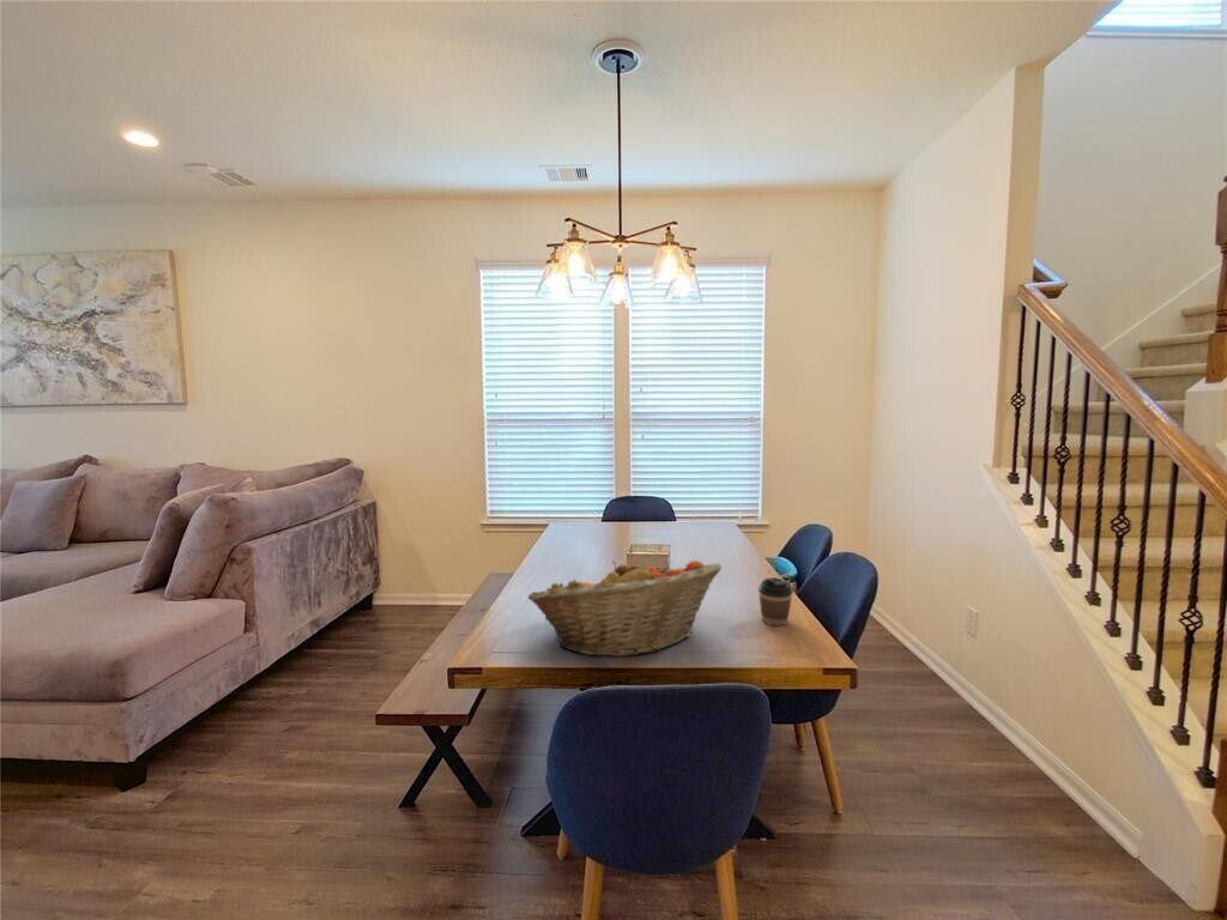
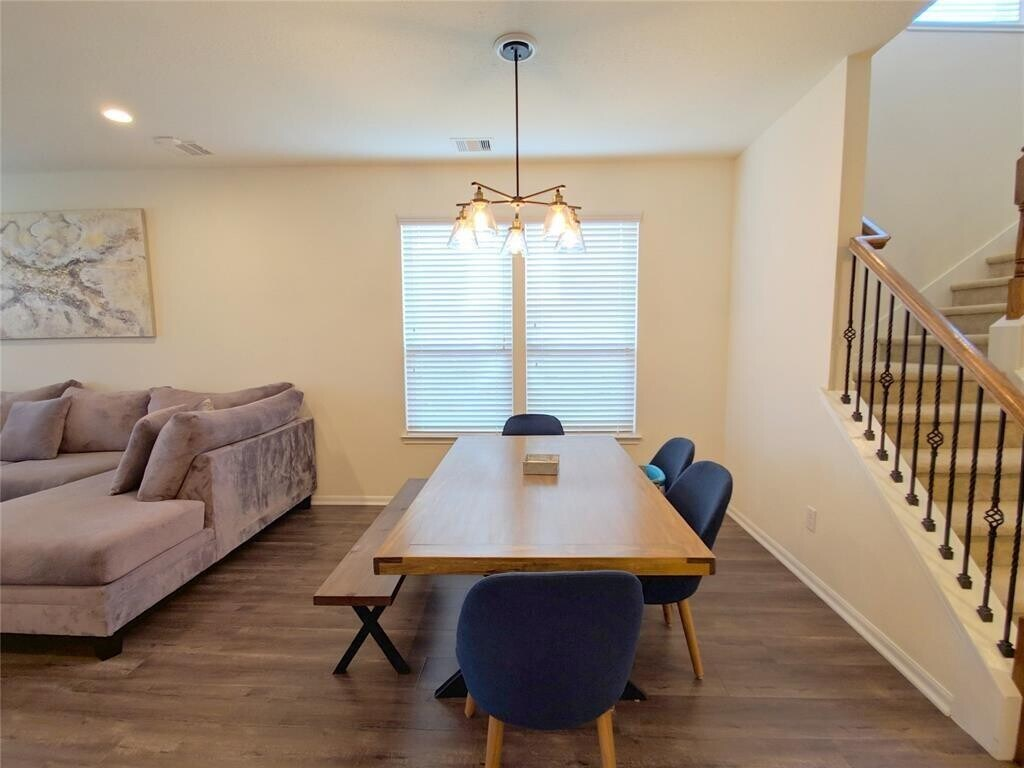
- fruit basket (627, 595)
- coffee cup (774, 599)
